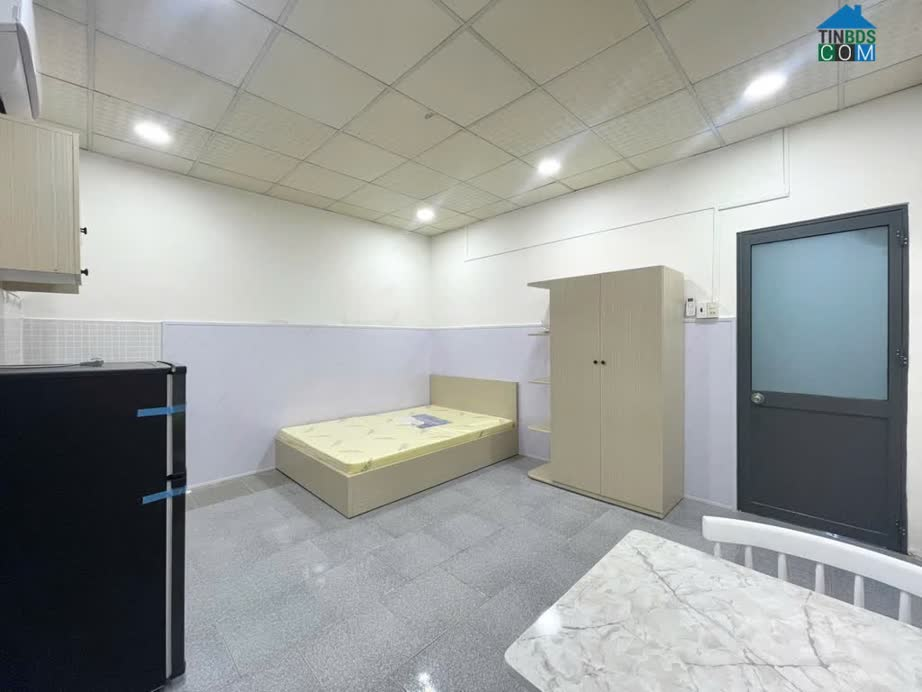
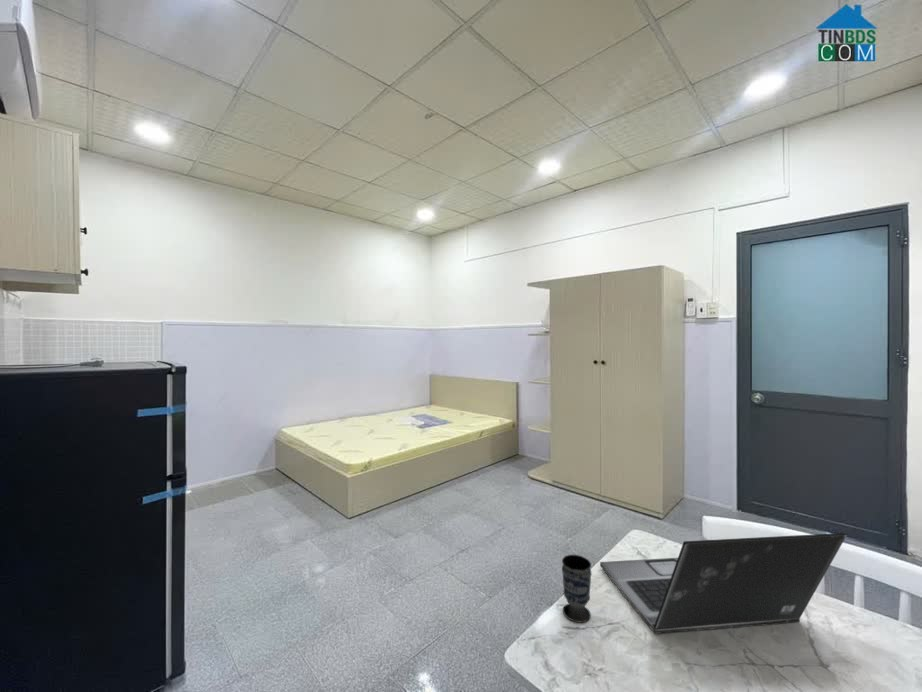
+ laptop (702, 552)
+ cup (576, 587)
